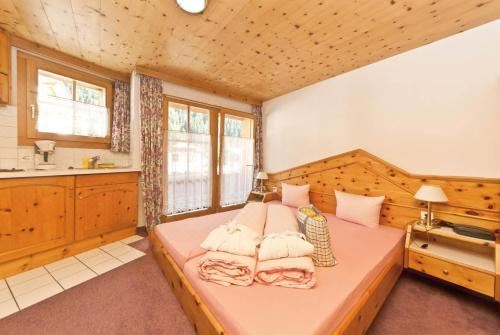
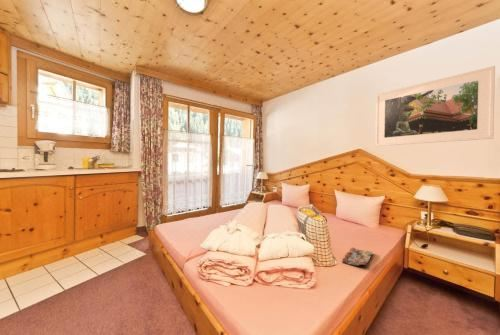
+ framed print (425, 112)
+ magazine (357, 255)
